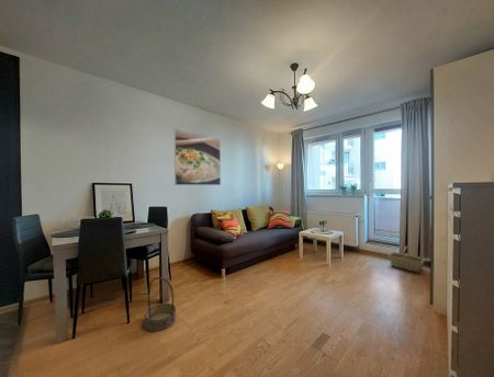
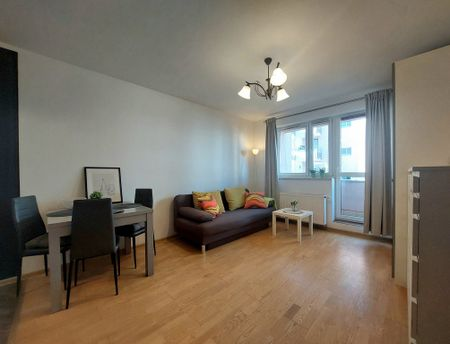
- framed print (199, 159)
- basket (160, 304)
- basket (405, 256)
